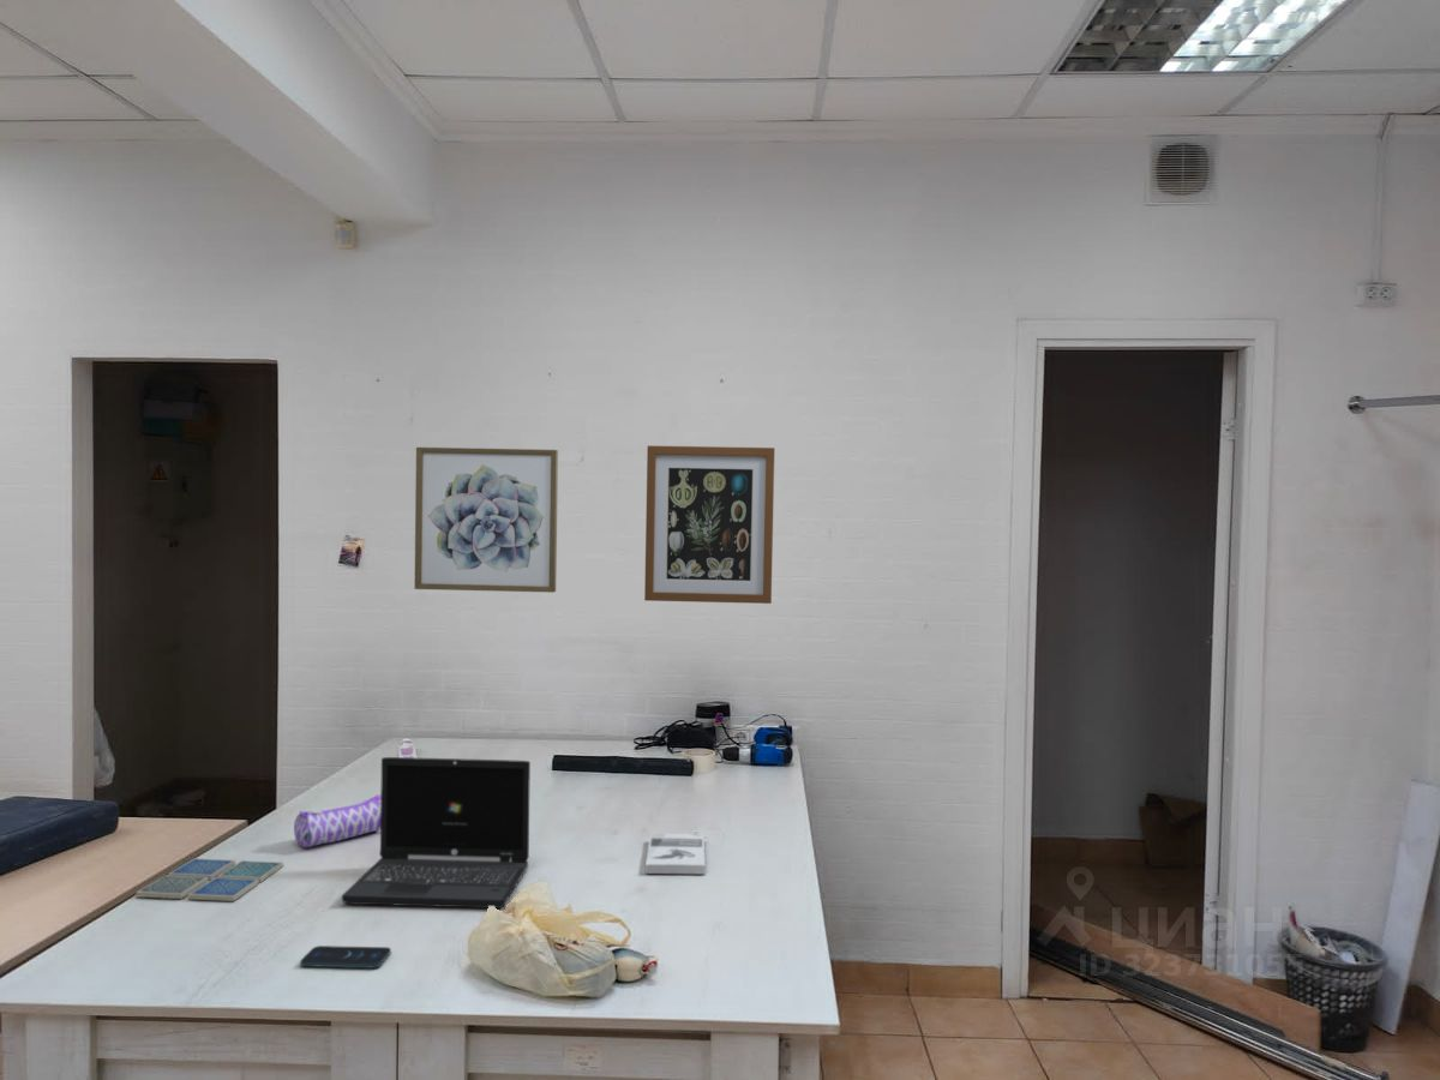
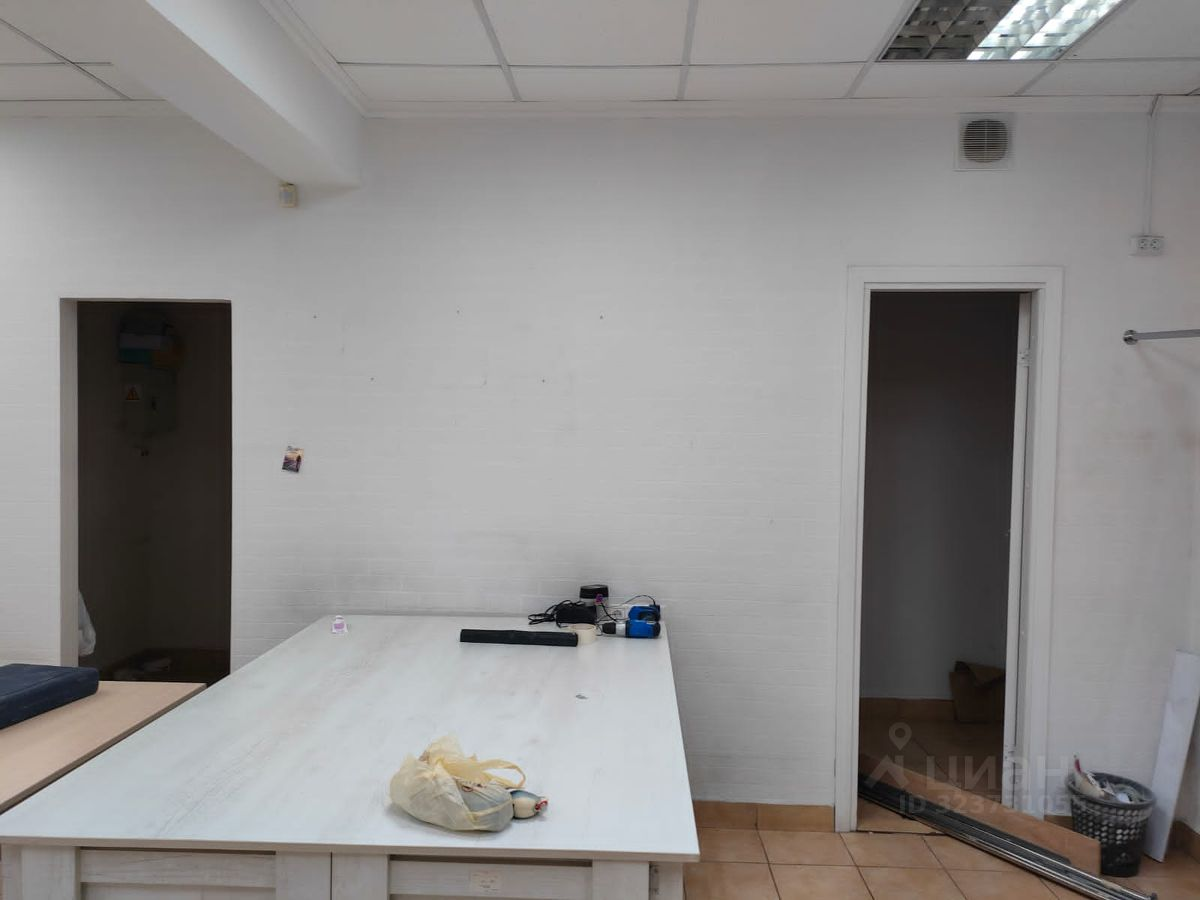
- laptop (440, 829)
- pencil case (338, 820)
- wall art (709, 524)
- book (676, 852)
- smartphone (346, 956)
- wall art (486, 520)
- drink coaster (212, 878)
